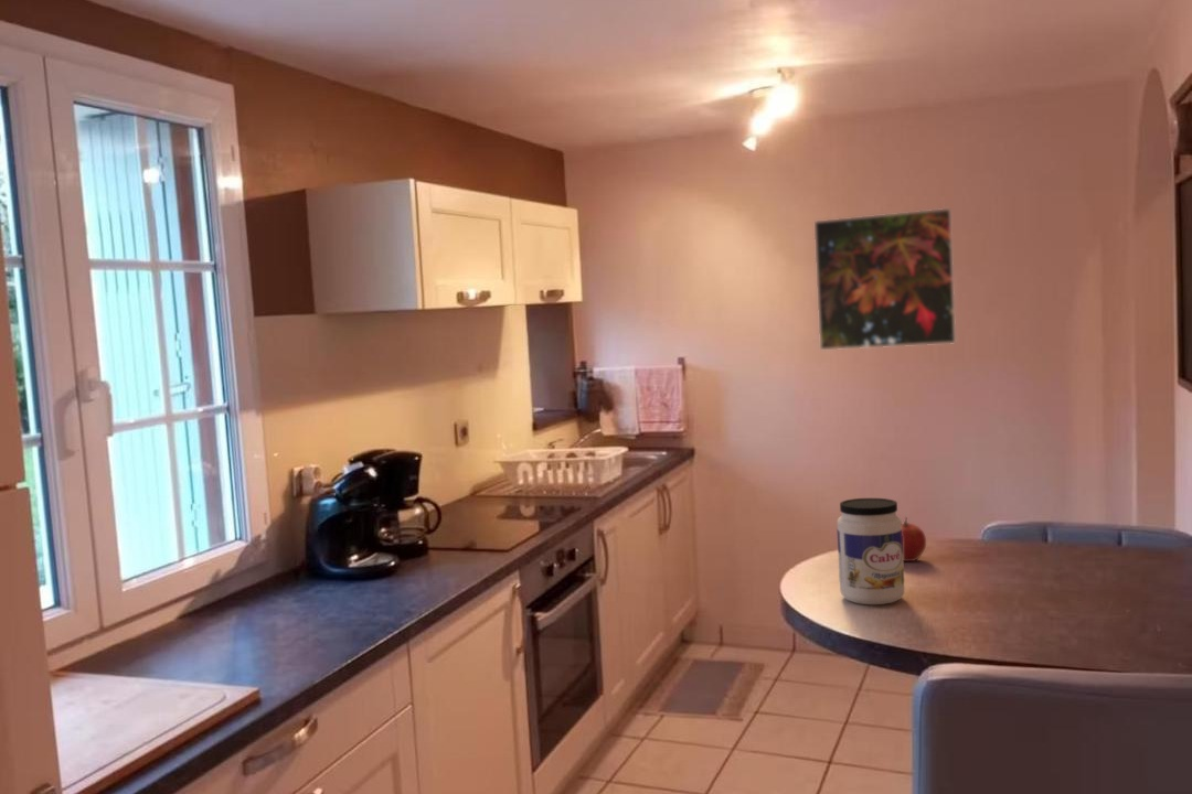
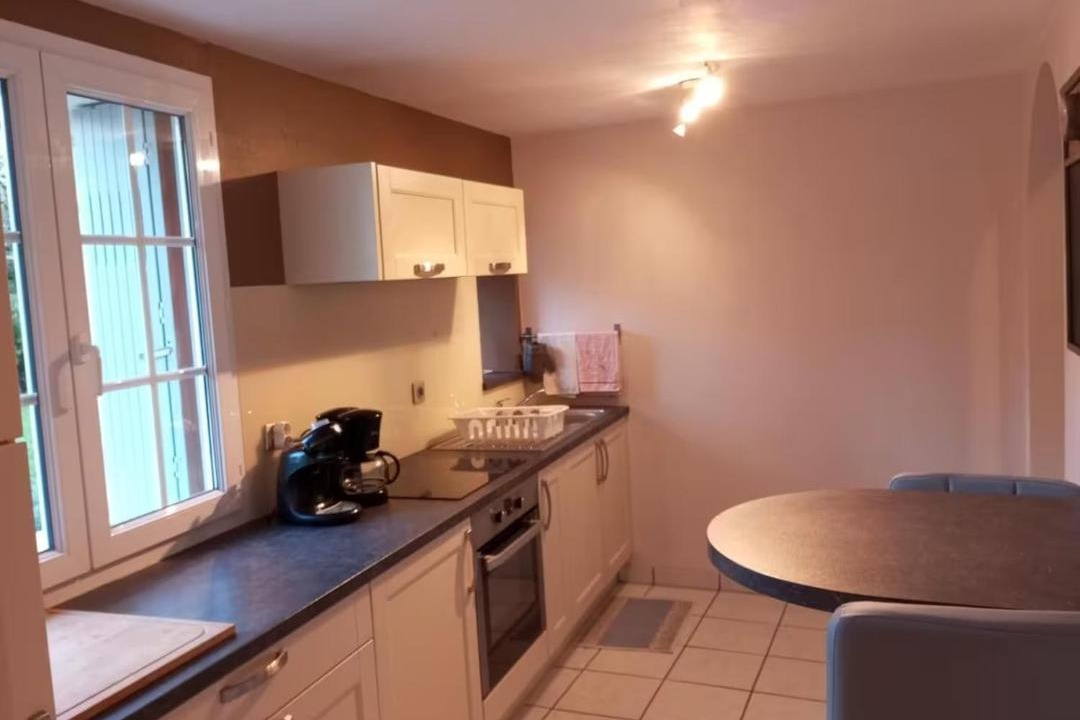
- jar (870, 550)
- apple (906, 538)
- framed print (883, 280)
